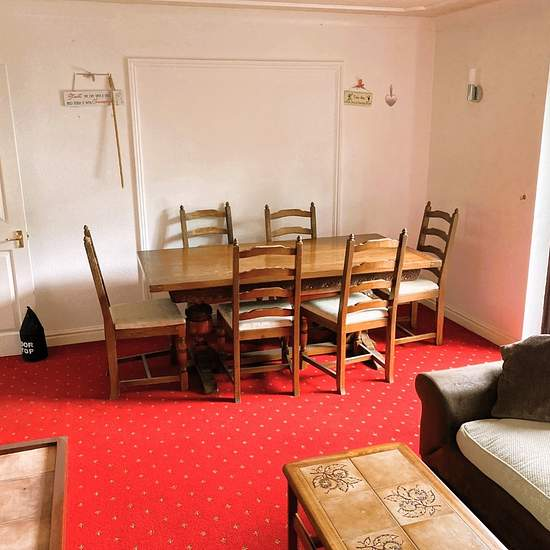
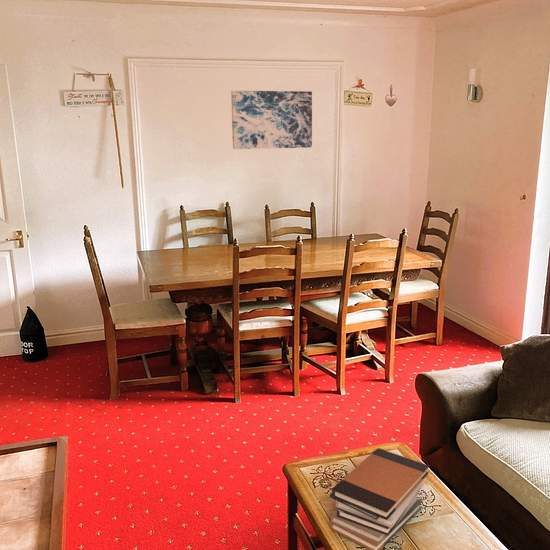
+ wall art (272, 120)
+ book stack (380, 497)
